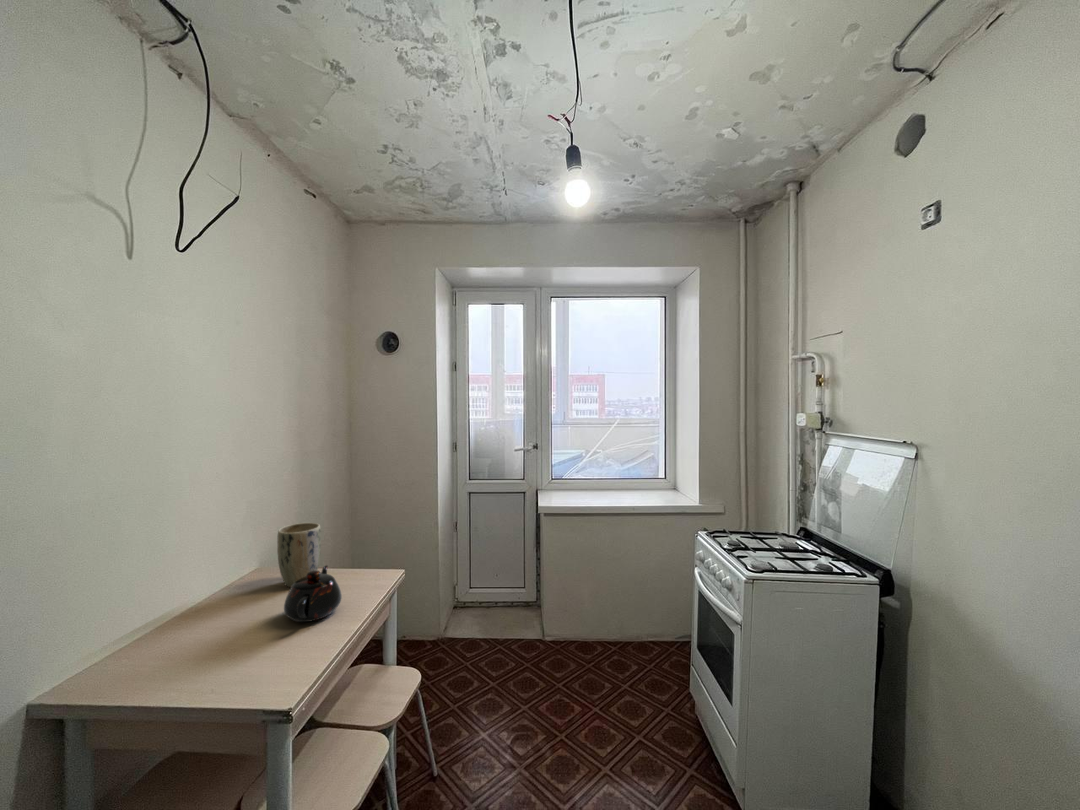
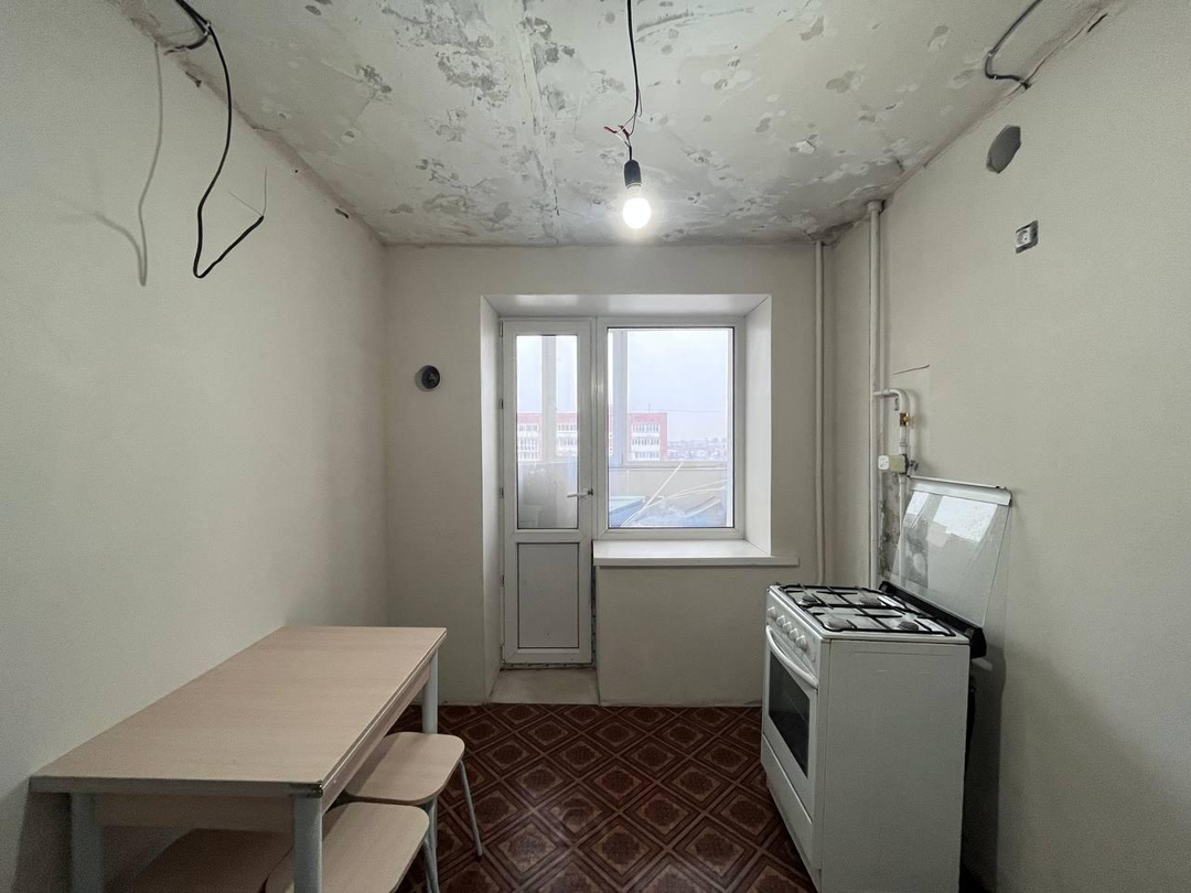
- plant pot (299, 554)
- teapot (314, 591)
